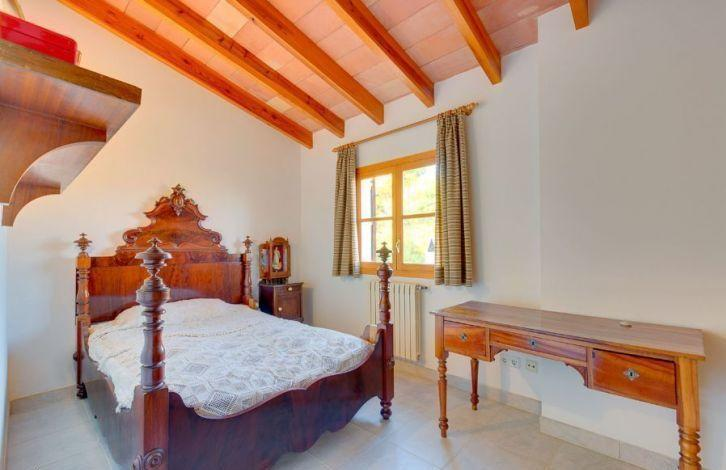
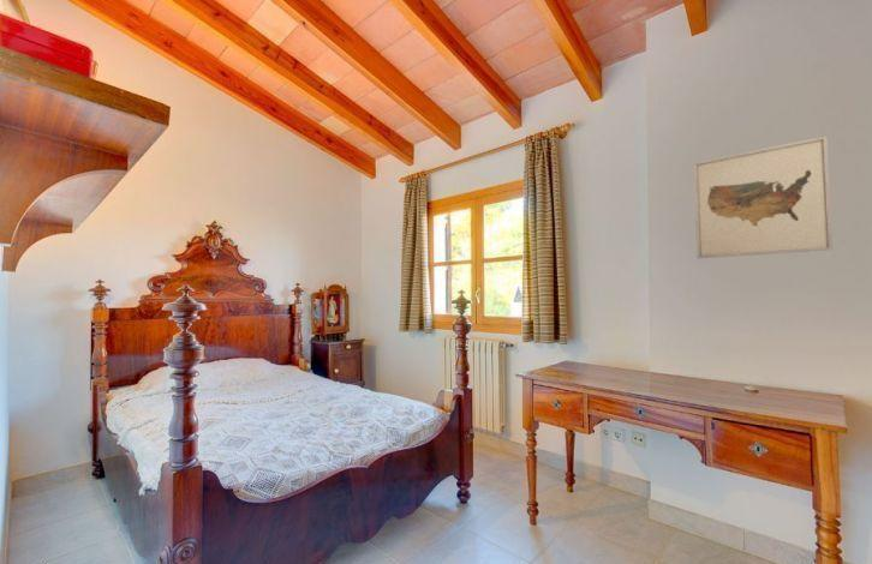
+ wall art (757, 202)
